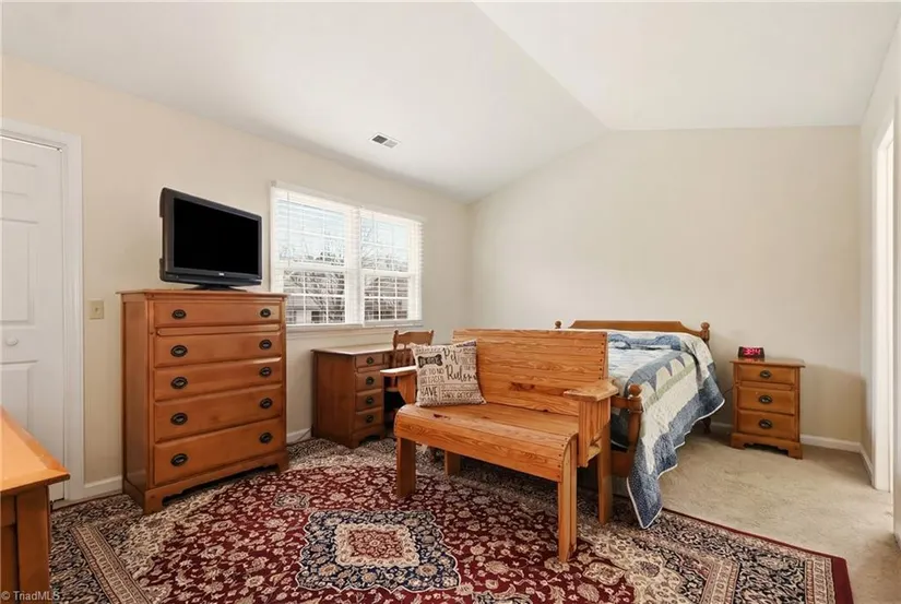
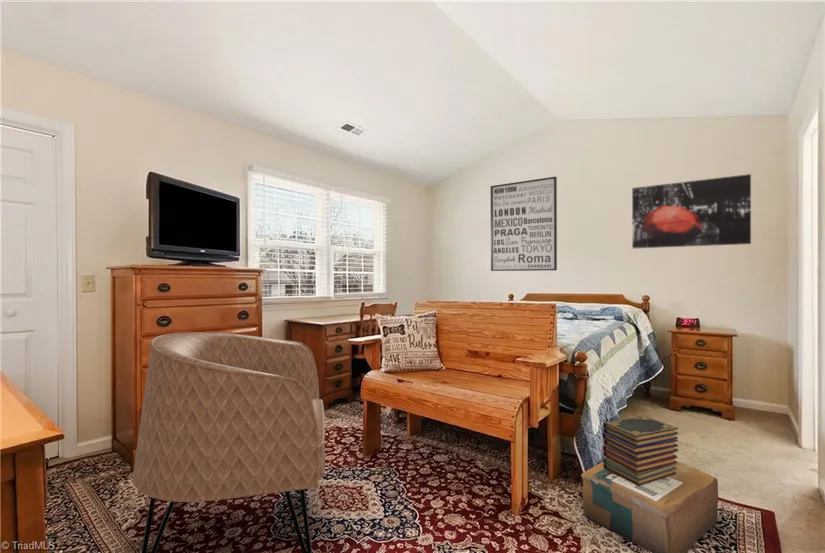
+ book stack (639, 448)
+ wall art (687, 214)
+ wall art (522, 226)
+ armchair (237, 425)
+ cardboard box (649, 495)
